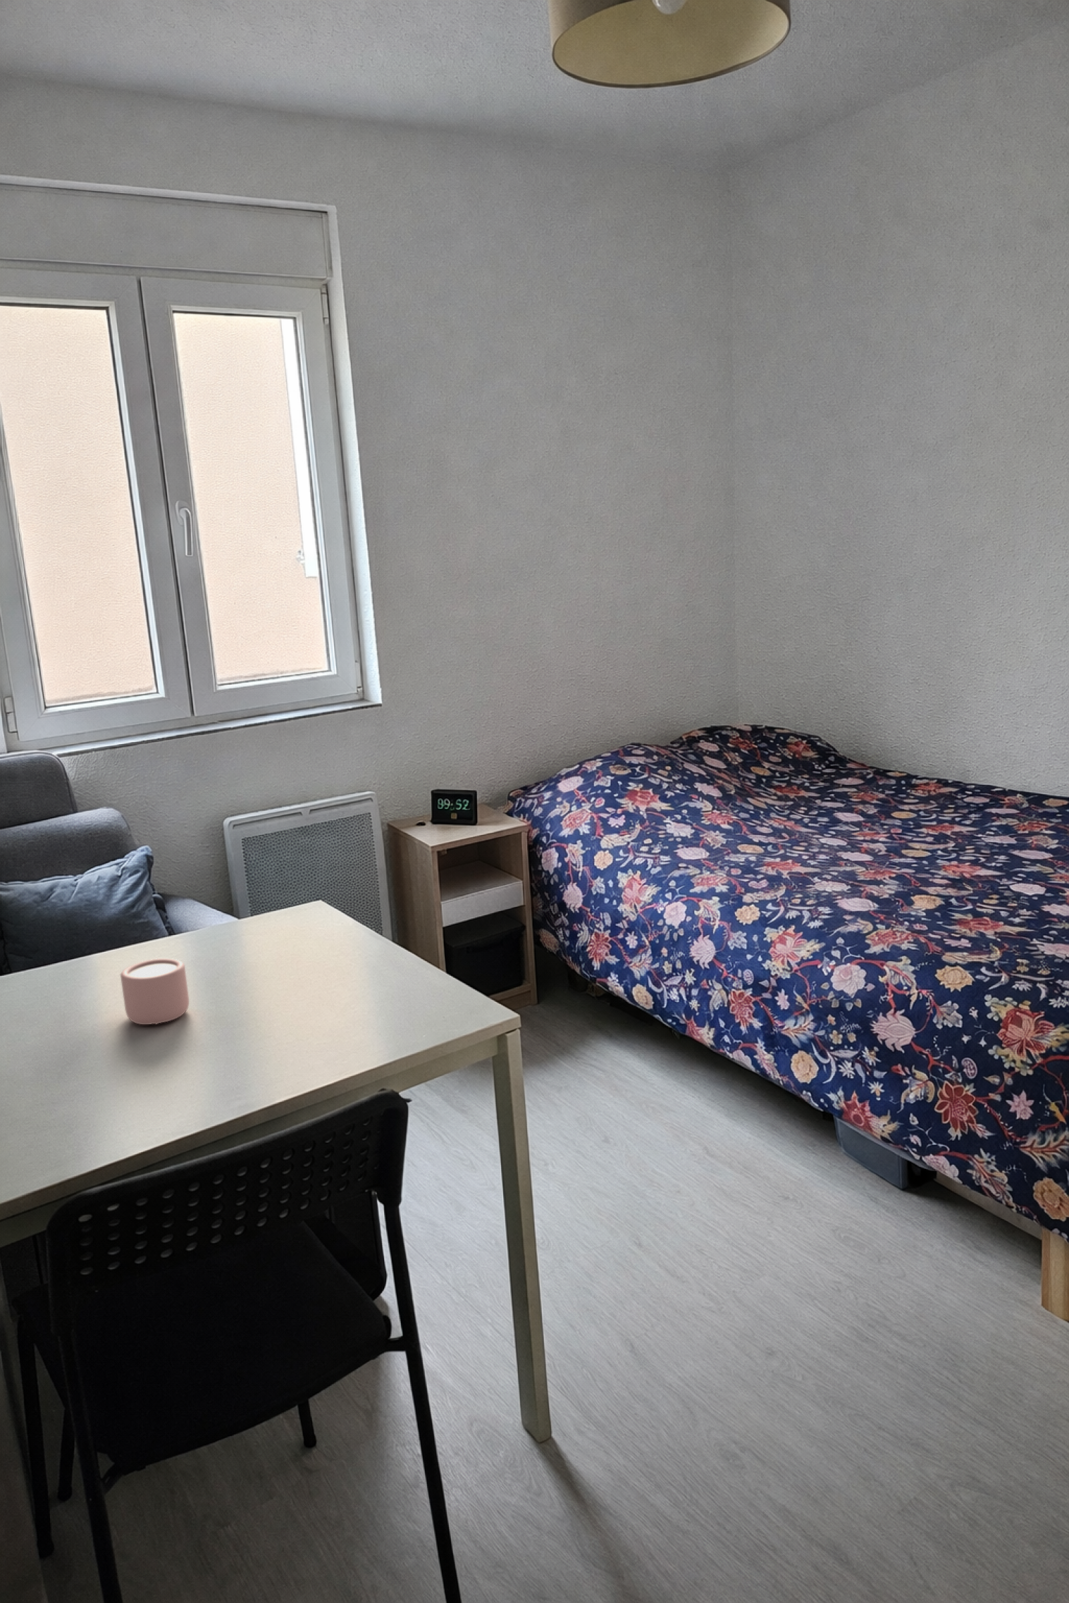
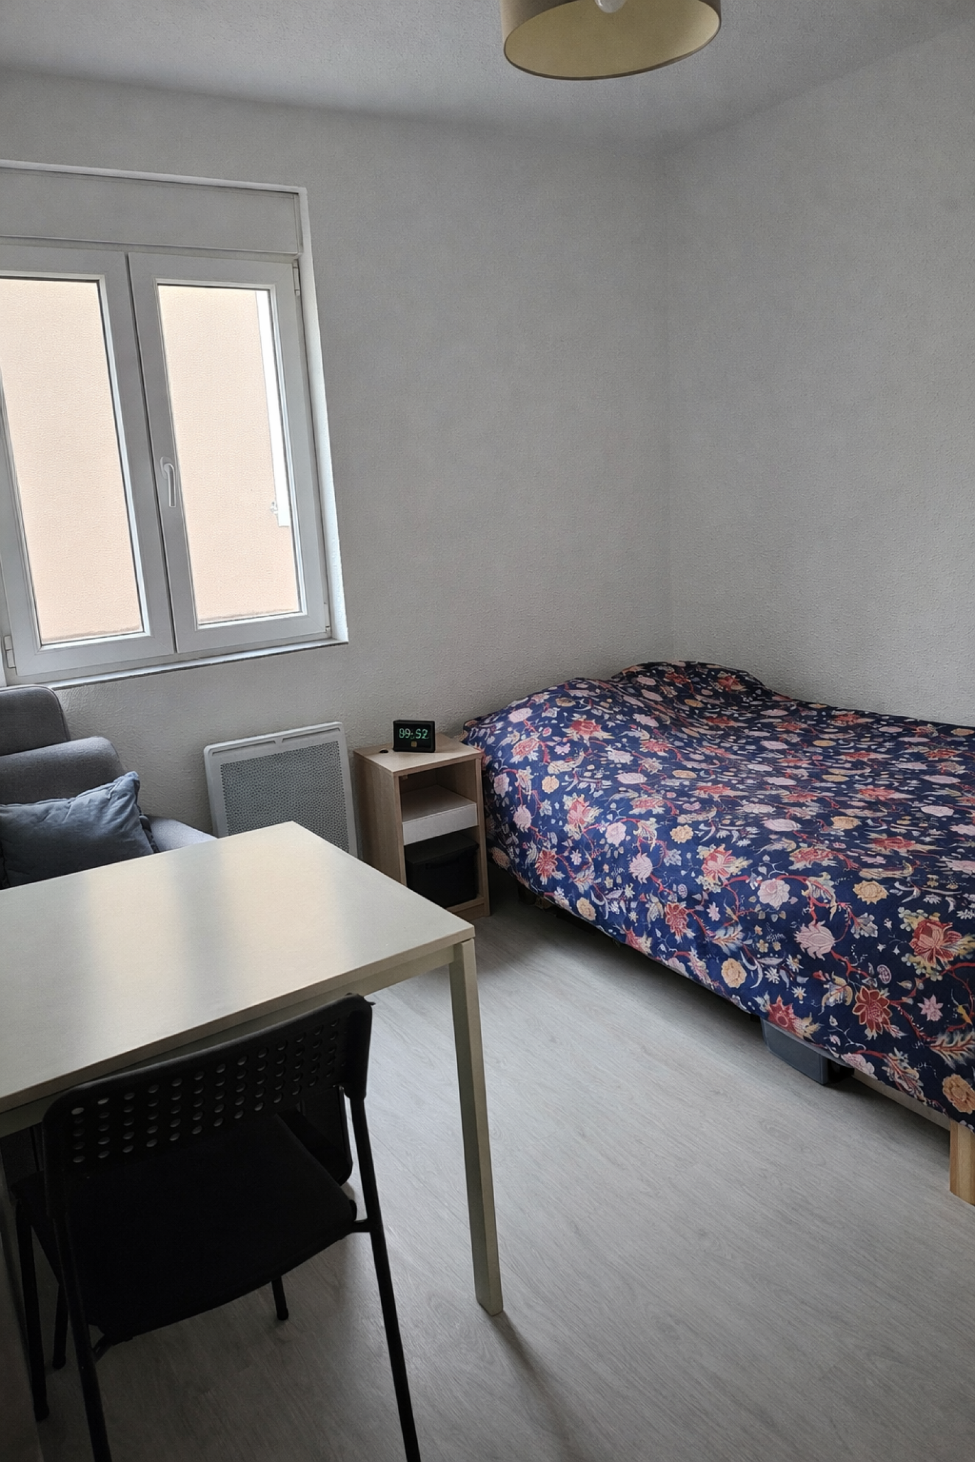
- mug (149, 990)
